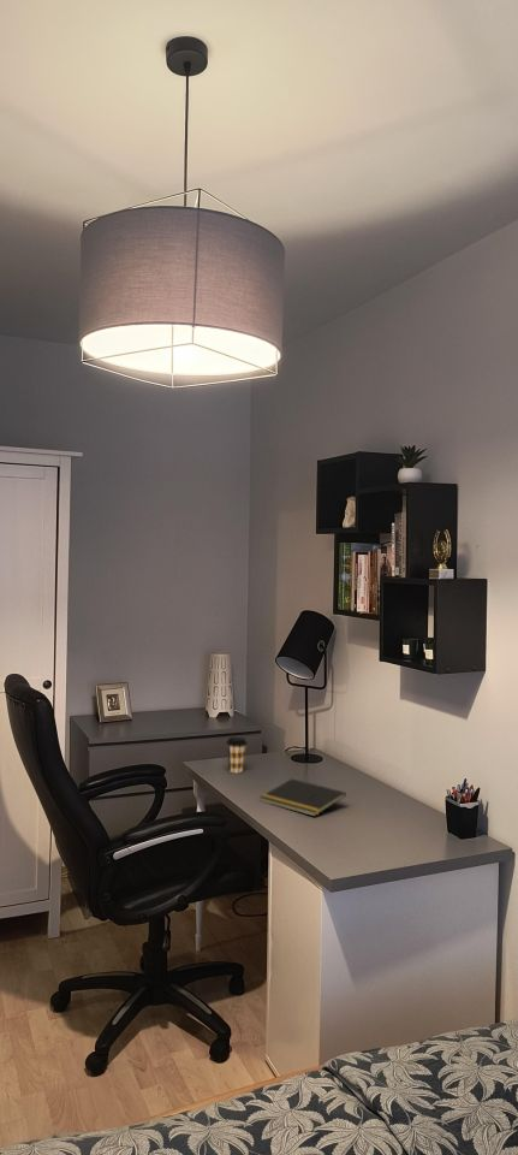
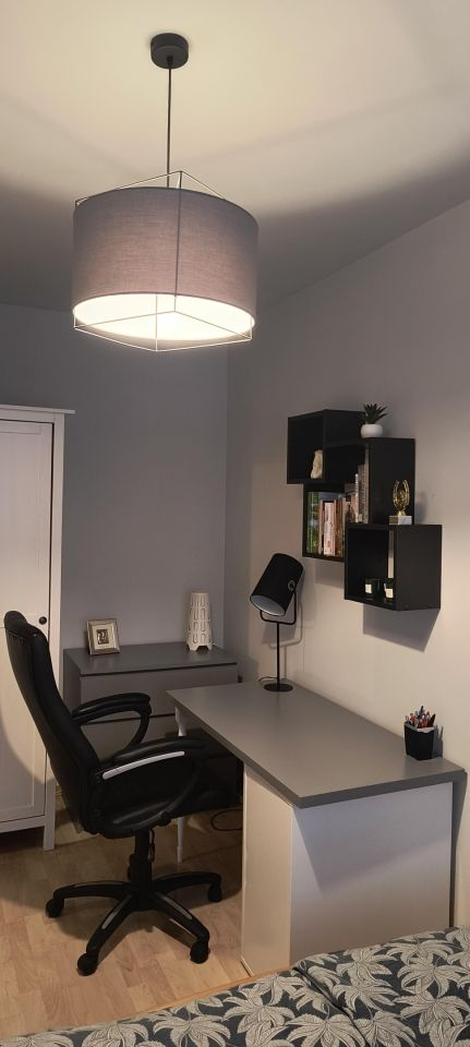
- coffee cup (236, 754)
- notepad (302, 796)
